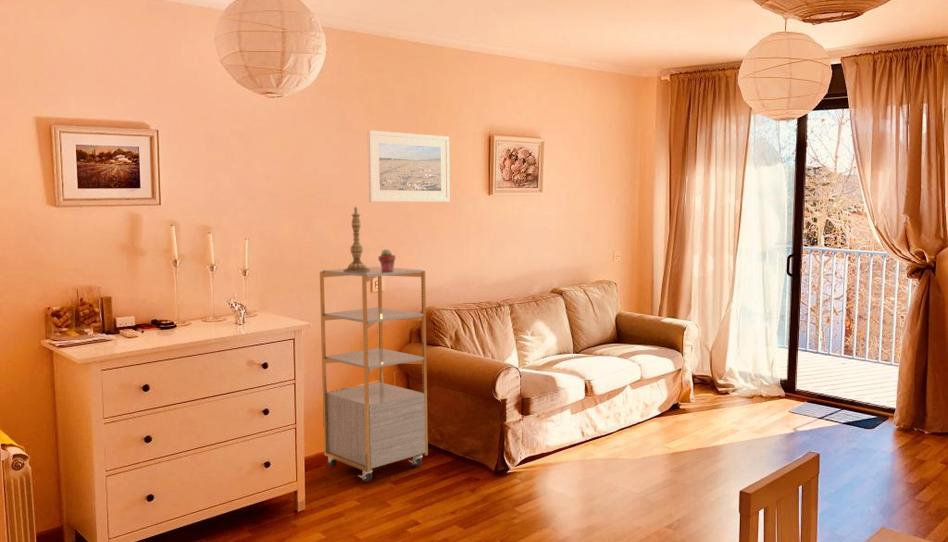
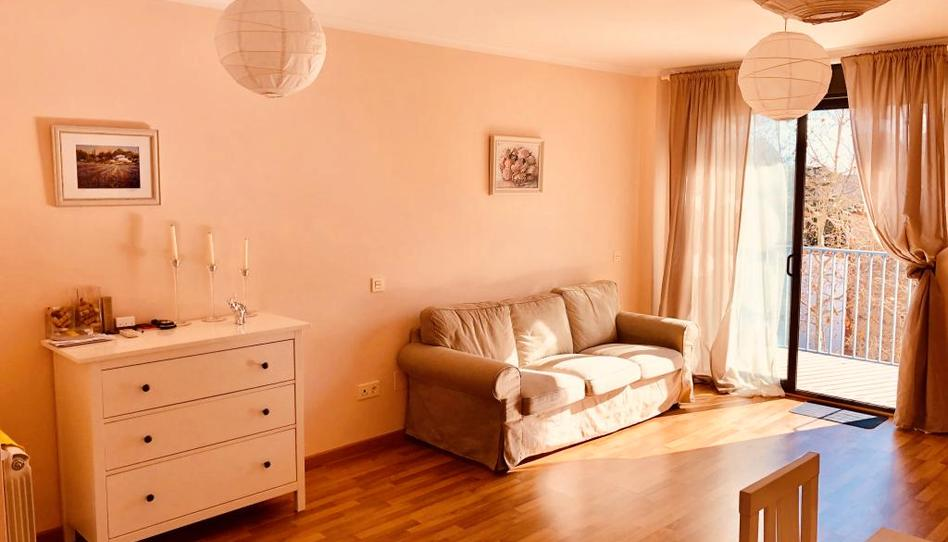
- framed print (410, 167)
- potted succulent (387, 259)
- shelving unit (366, 367)
- candlestick (356, 238)
